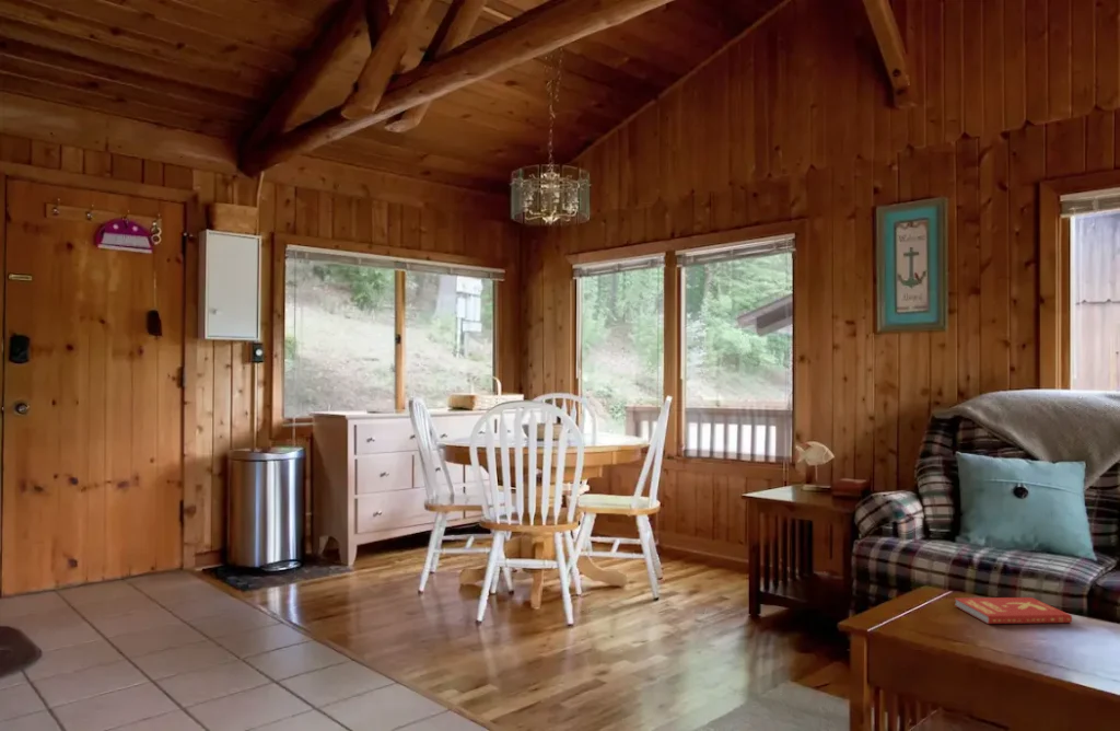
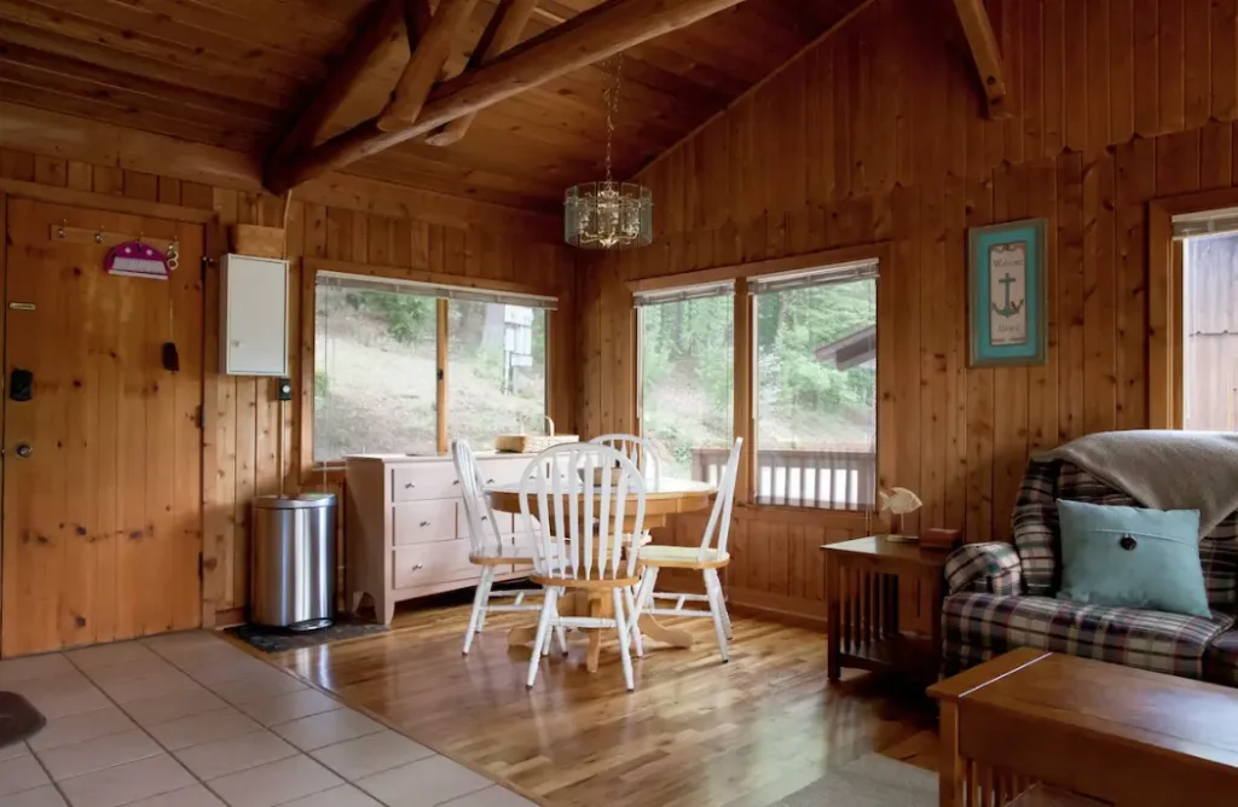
- book (1011, 610)
